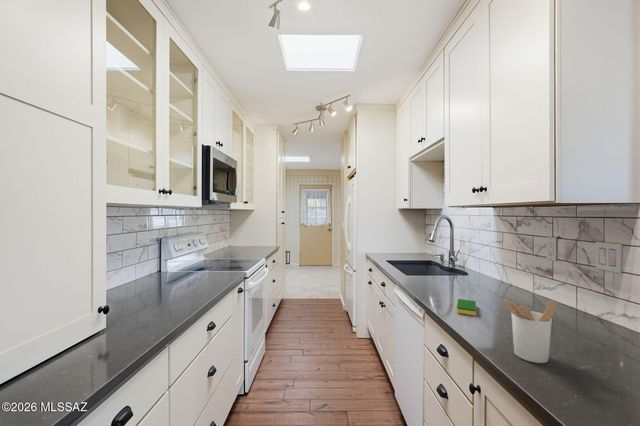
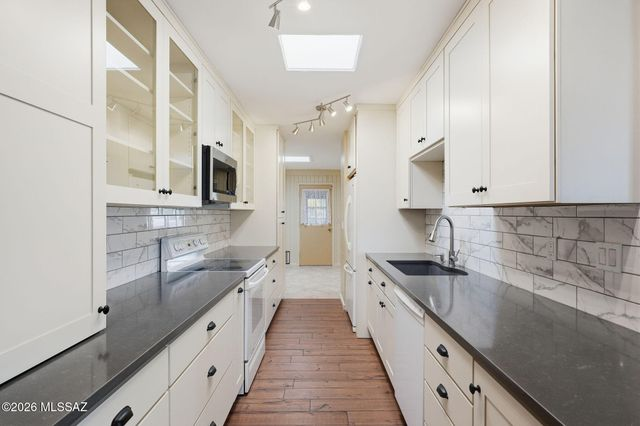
- utensil holder (526, 327)
- dish sponge (466, 306)
